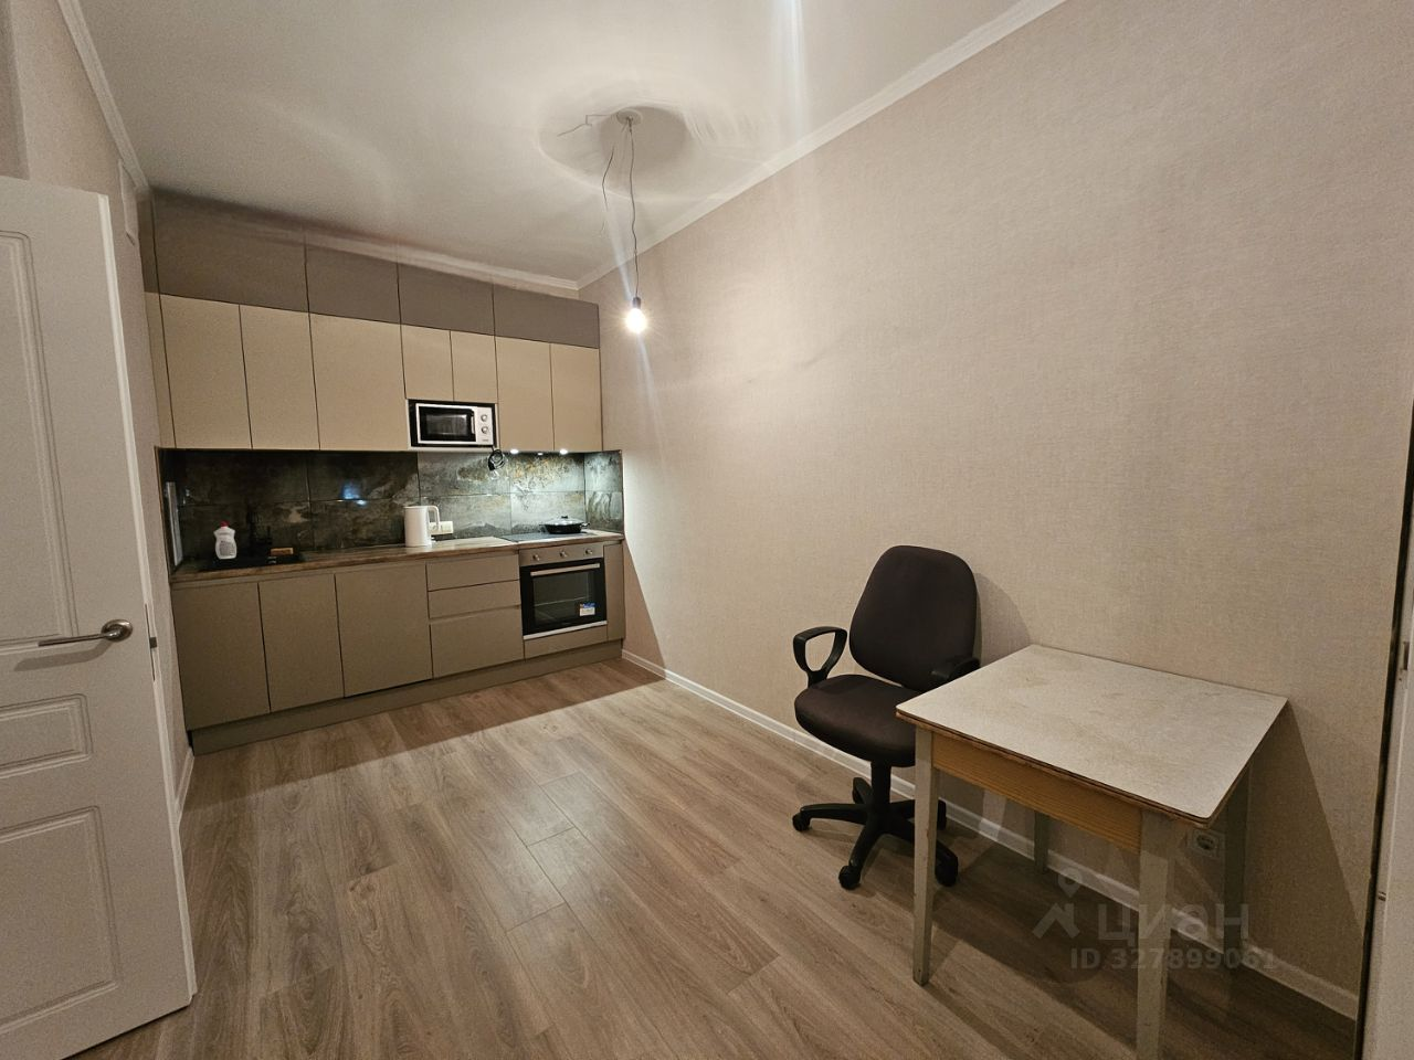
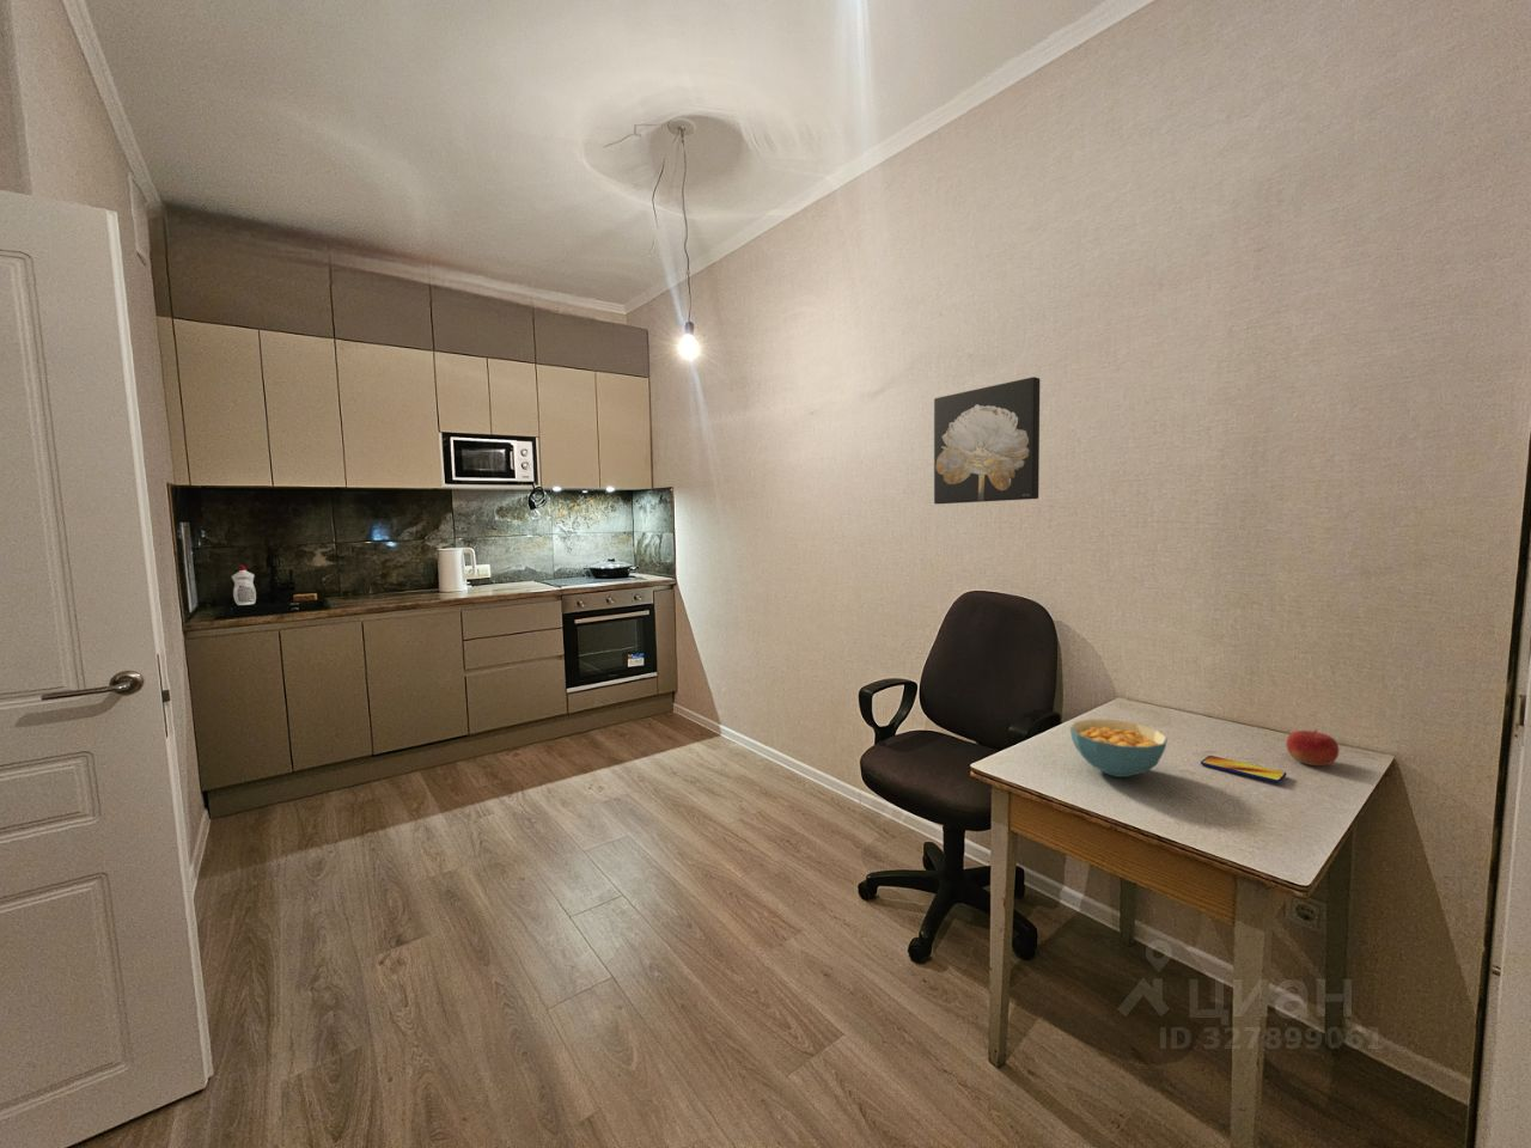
+ wall art (984, 445)
+ cereal bowl (1116, 752)
+ smartphone (1242, 768)
+ fruit (1312, 745)
